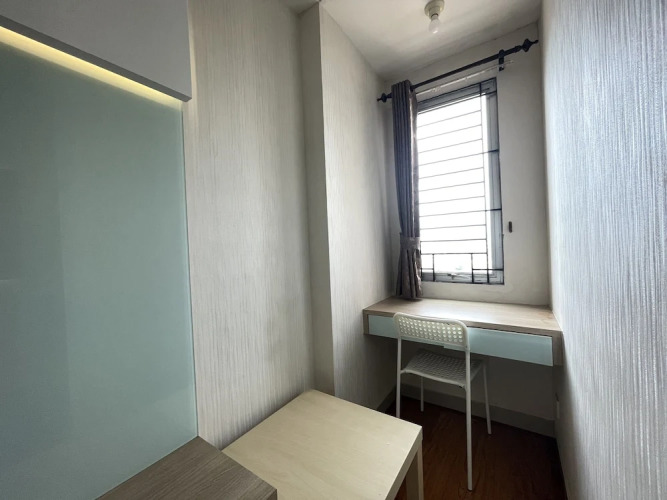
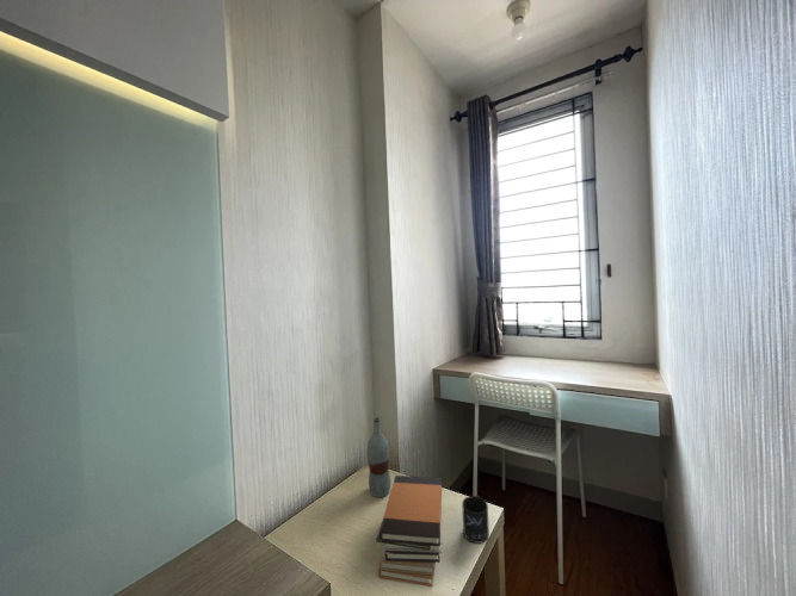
+ book stack (413, 522)
+ mug (475, 515)
+ bottle (378, 454)
